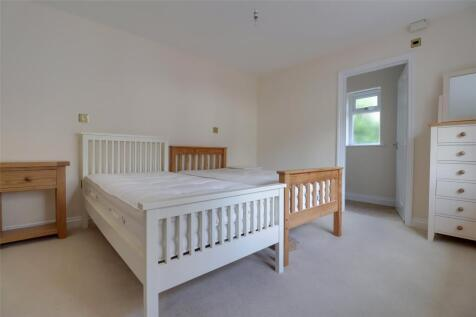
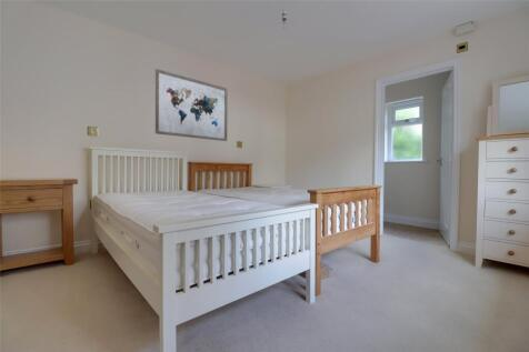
+ wall art (194, 108)
